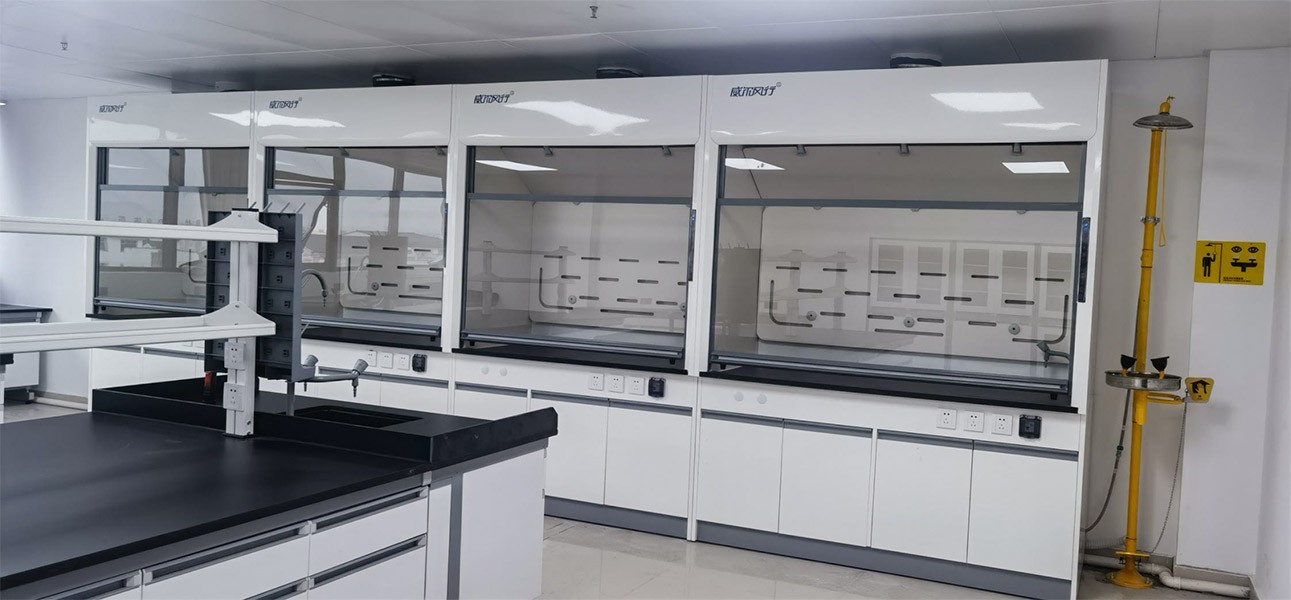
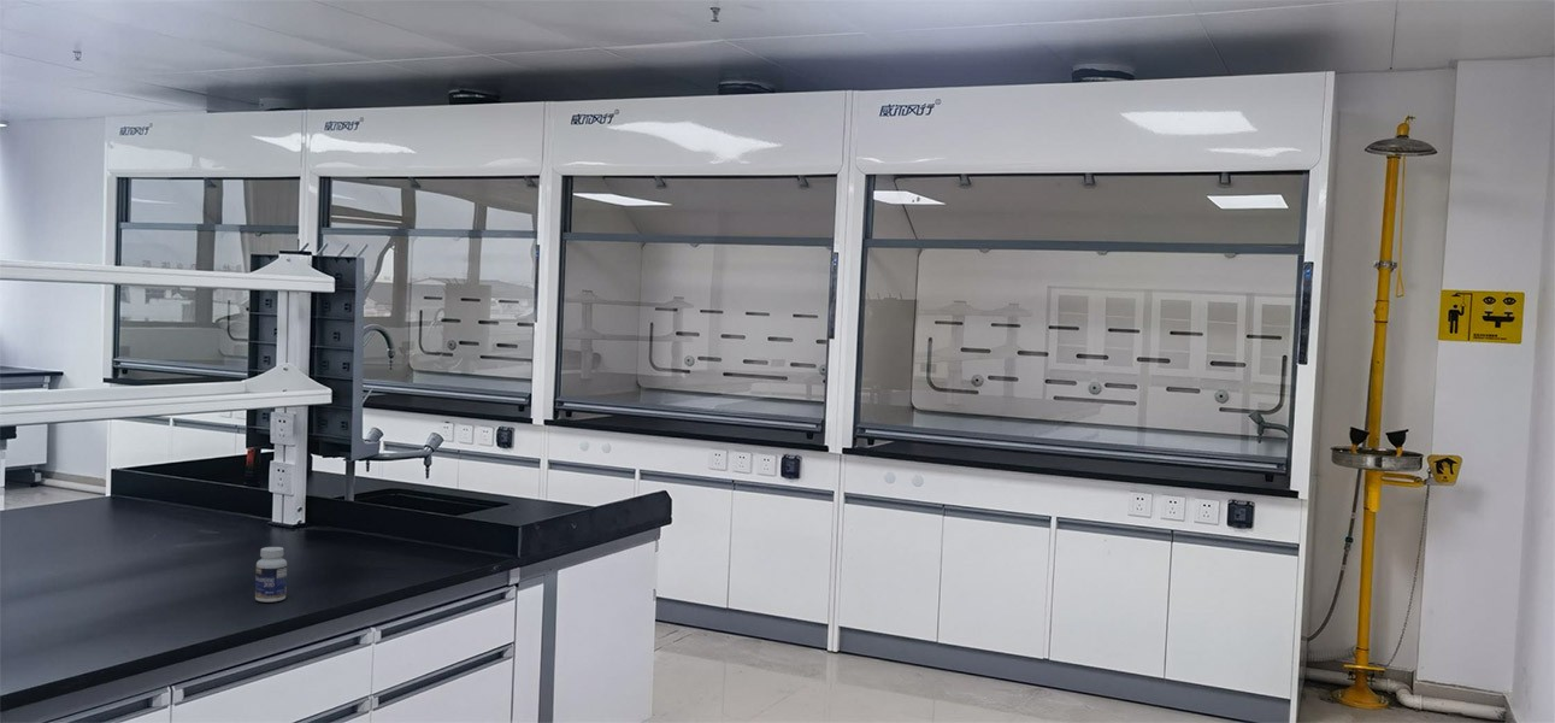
+ pill bottle (271, 574)
